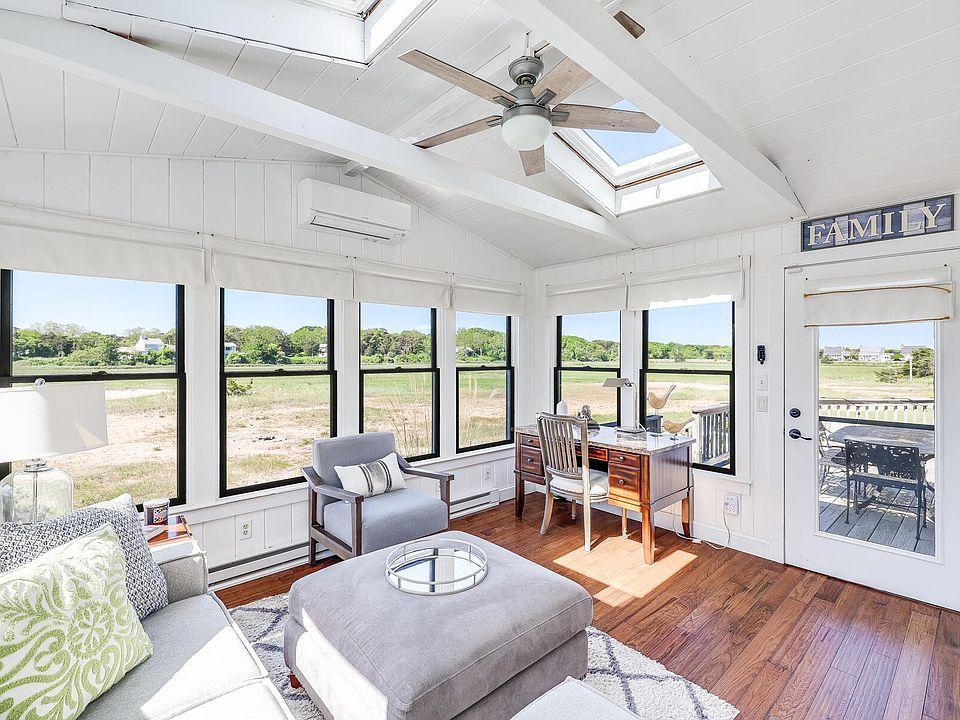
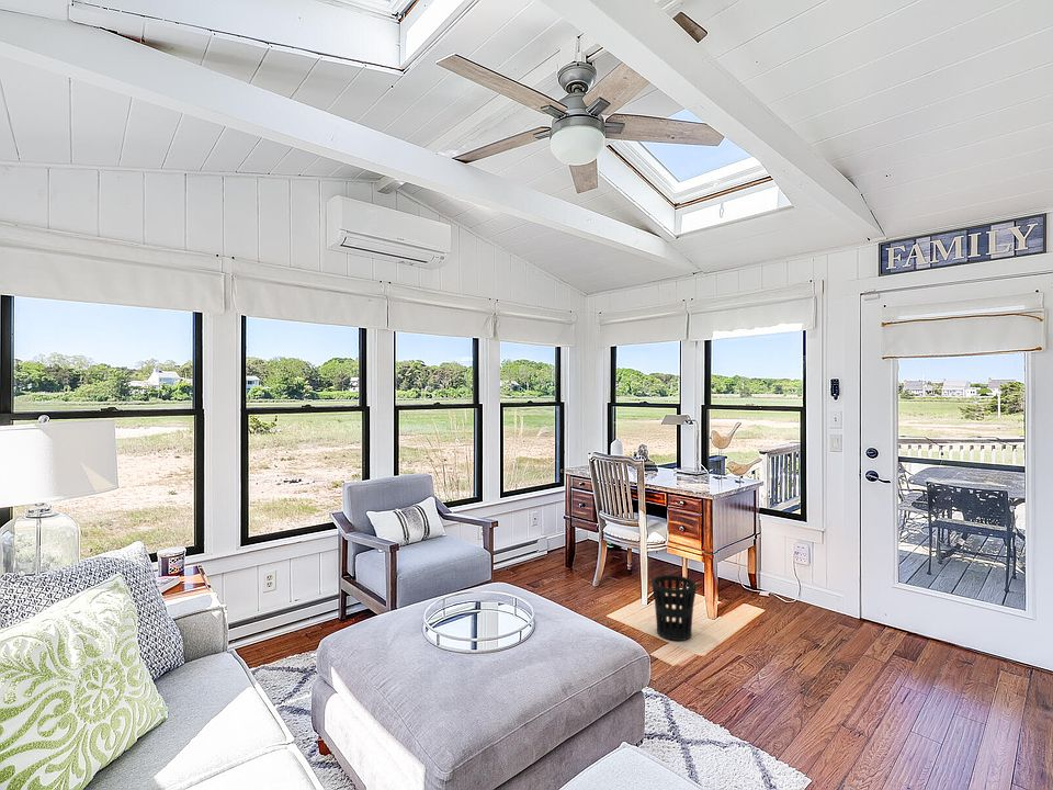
+ wastebasket (673, 609)
